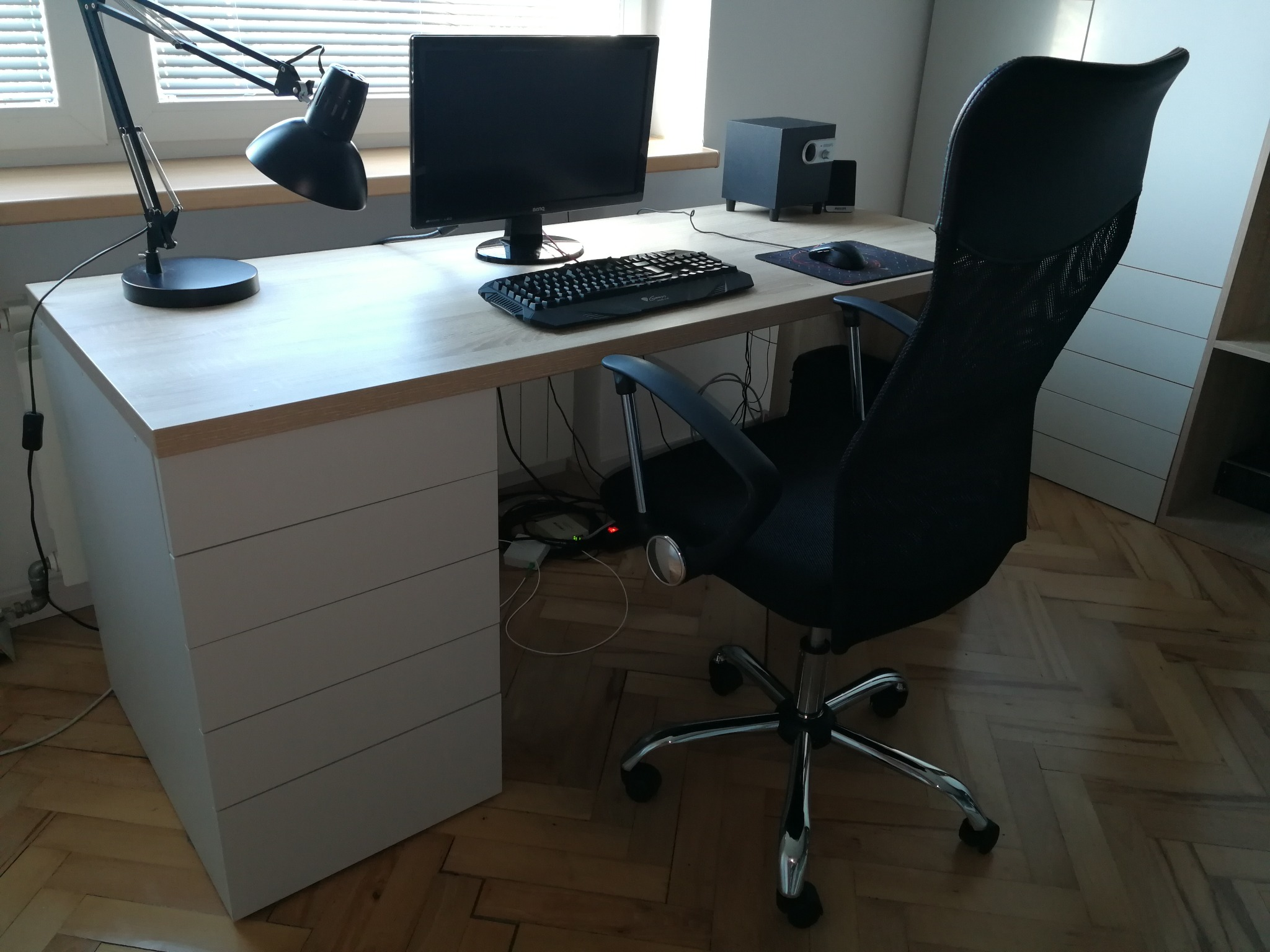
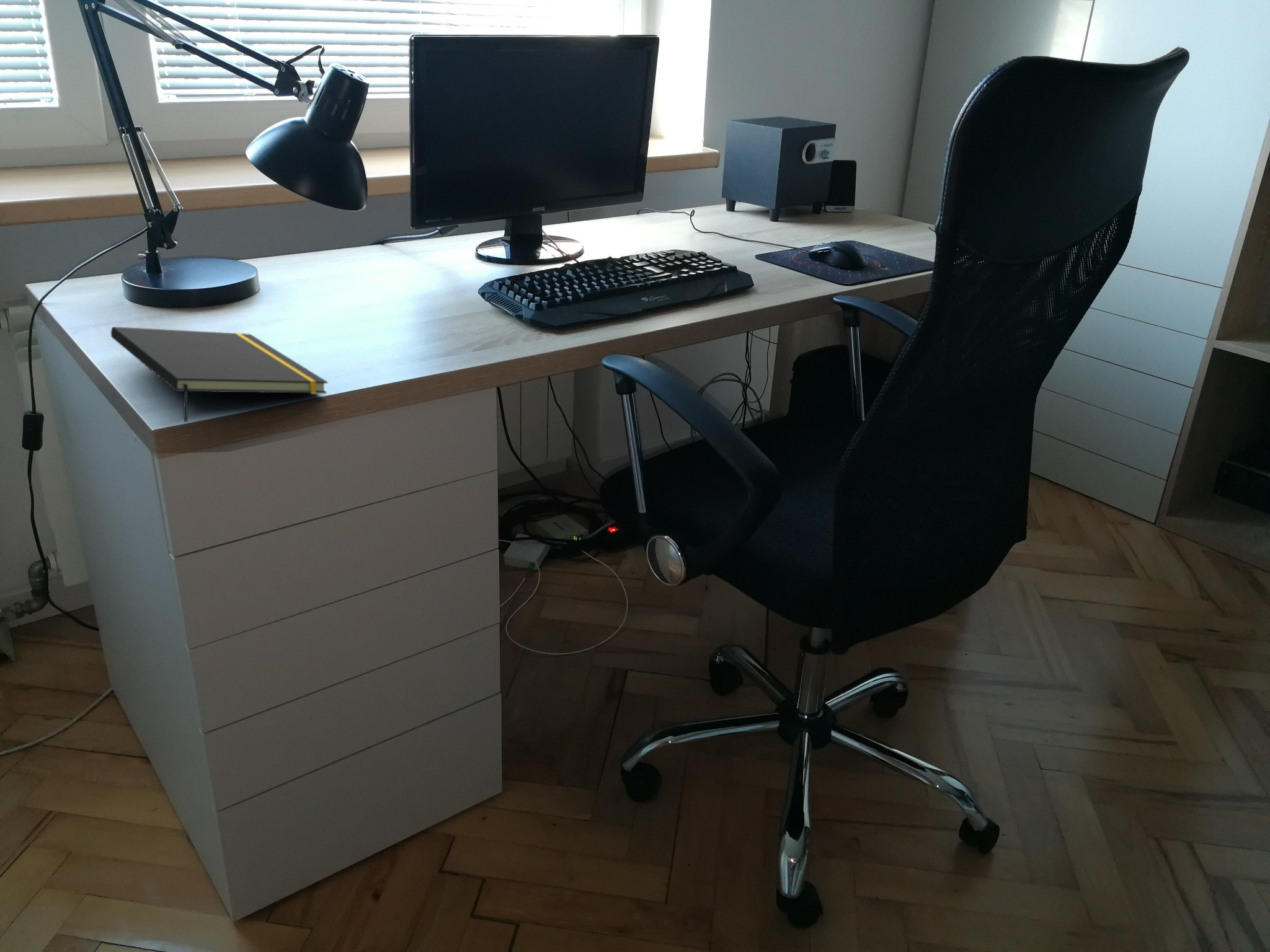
+ notepad (217, 359)
